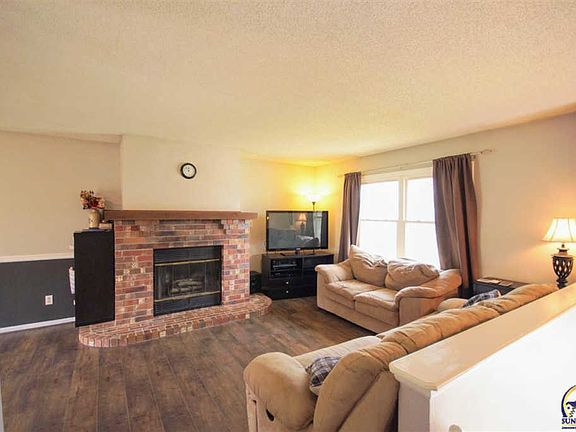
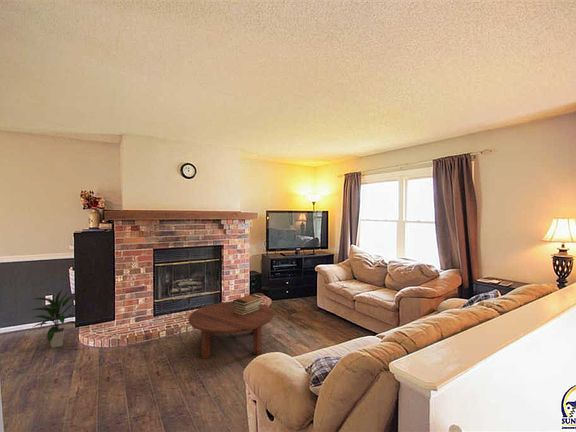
+ book stack (247, 304)
+ coffee table (232, 329)
+ indoor plant (55, 318)
